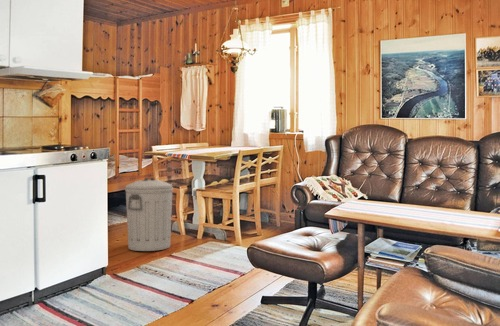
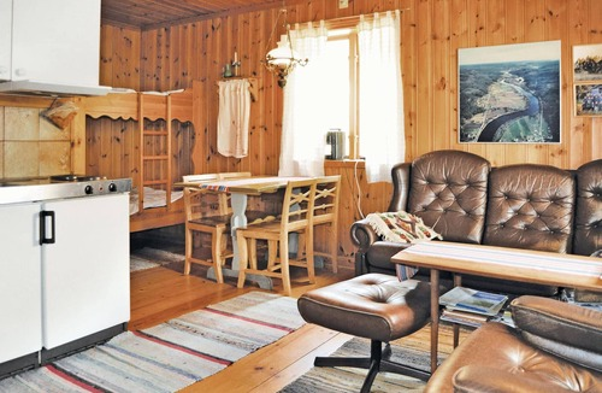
- trash can (149, 212)
